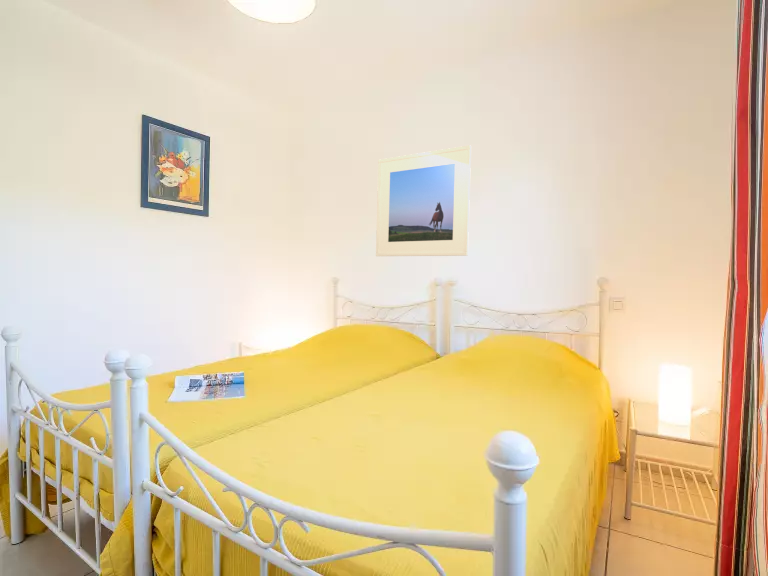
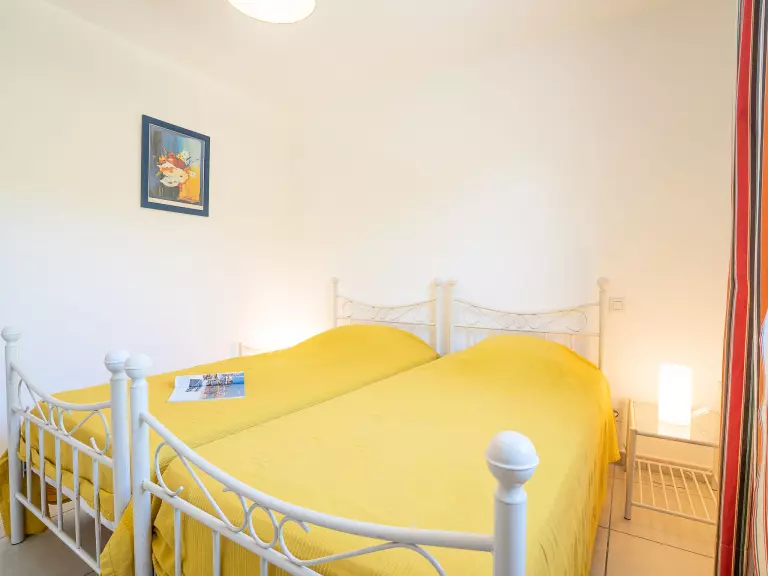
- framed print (420, 204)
